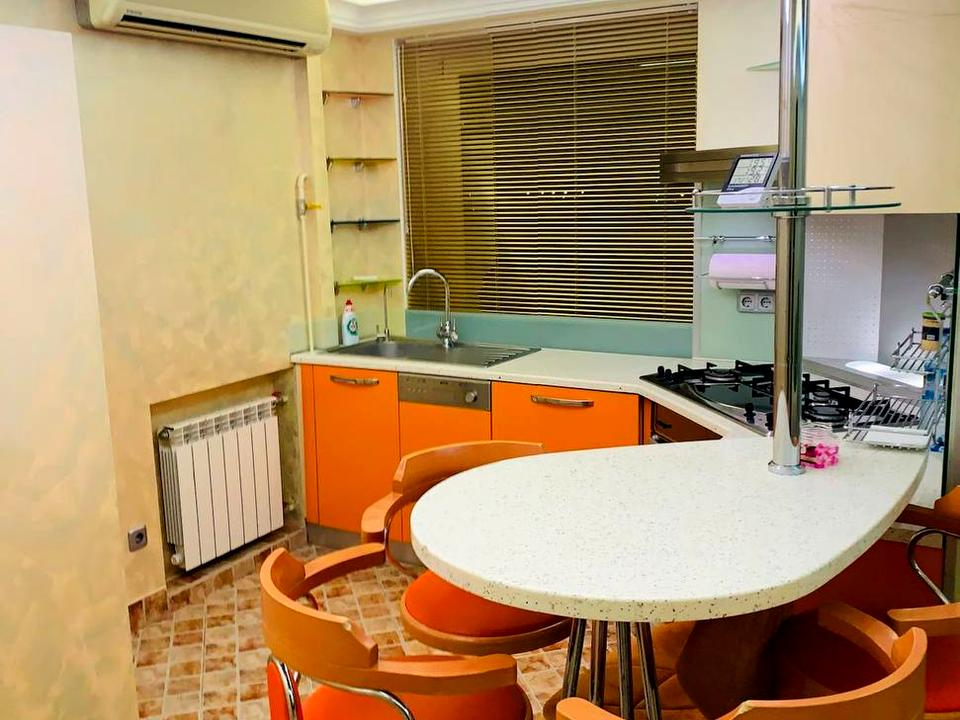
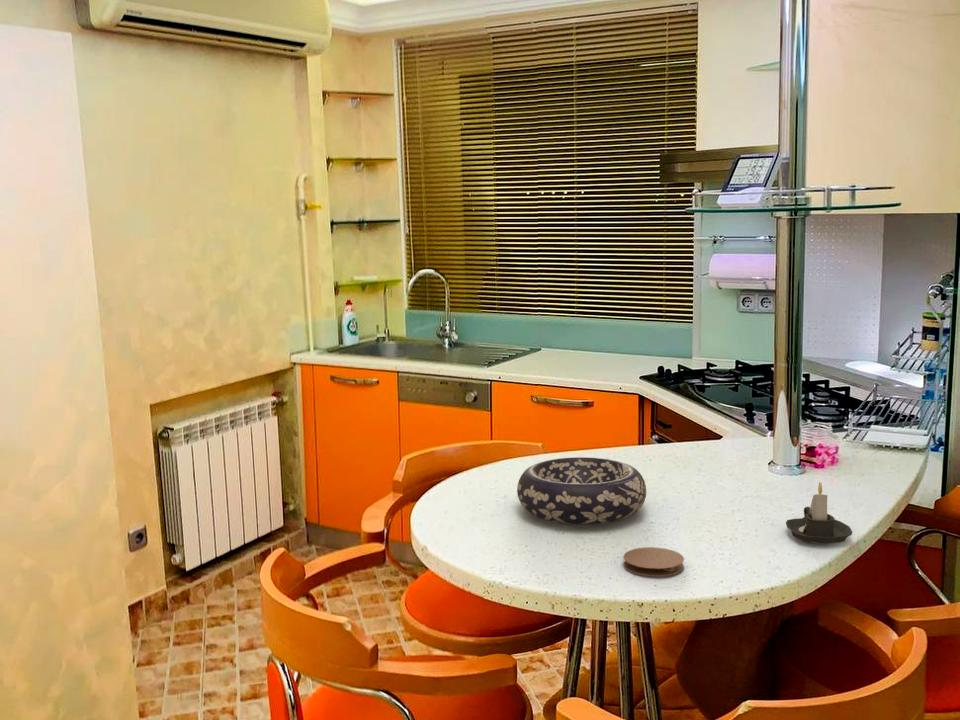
+ coaster (653, 561)
+ candle (817, 507)
+ decorative bowl (581, 490)
